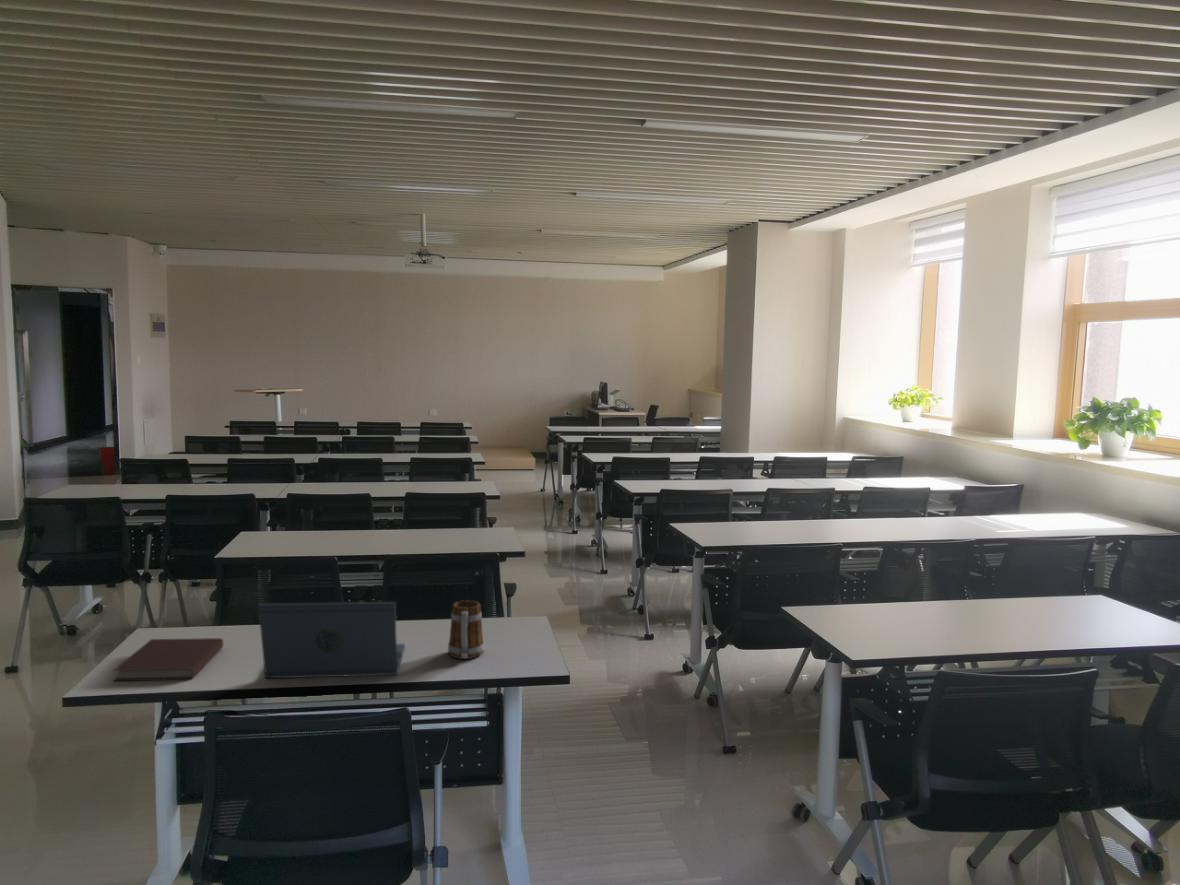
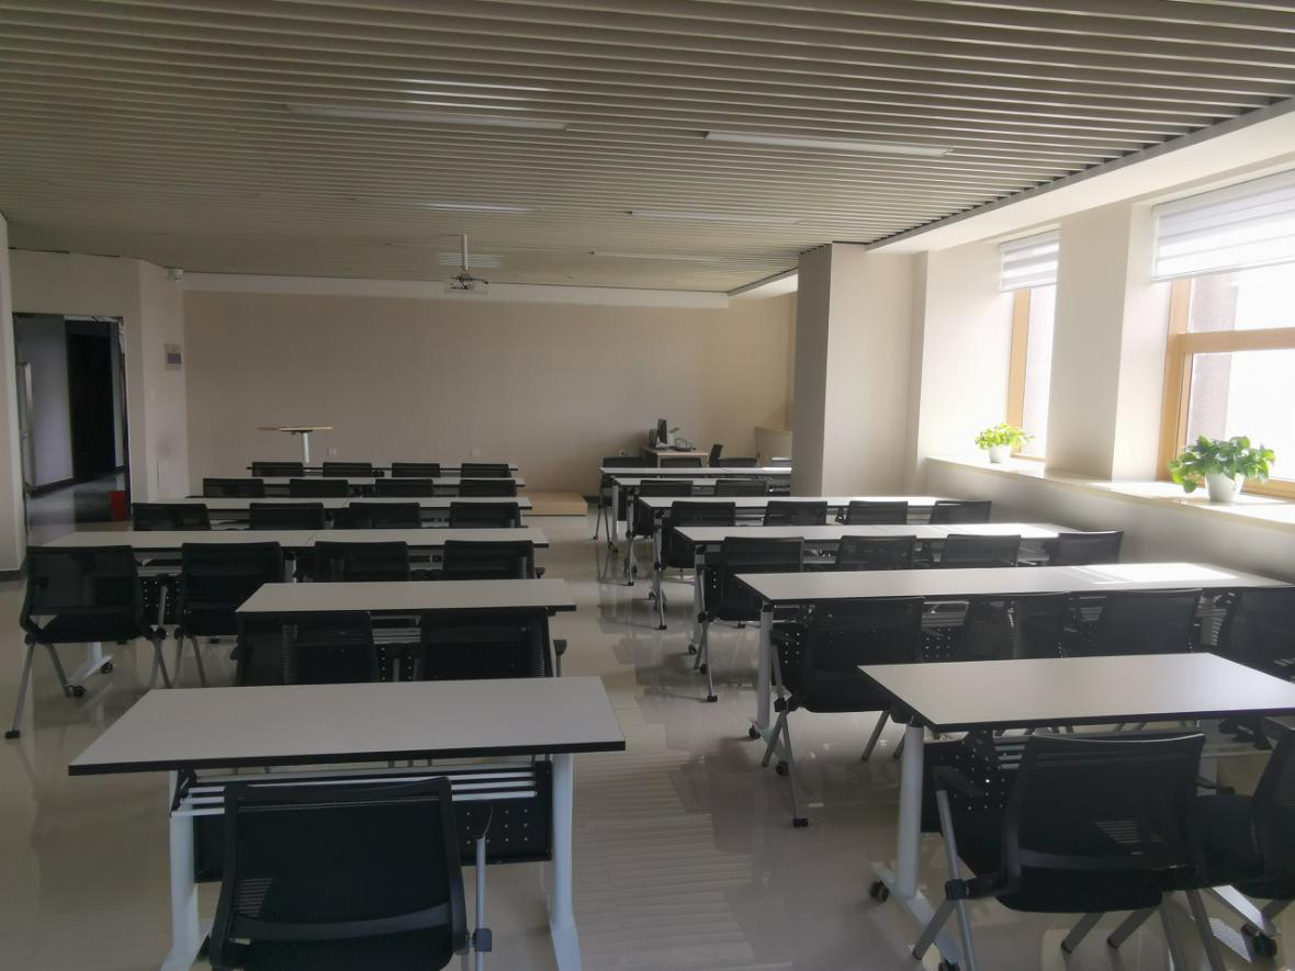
- mug (465, 631)
- notebook (171, 658)
- laptop (337, 627)
